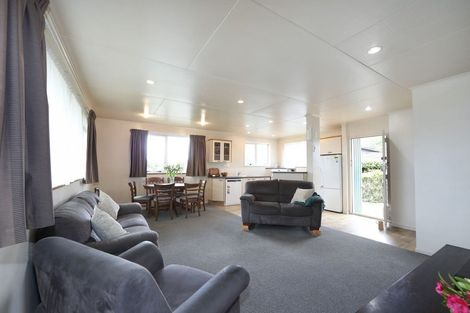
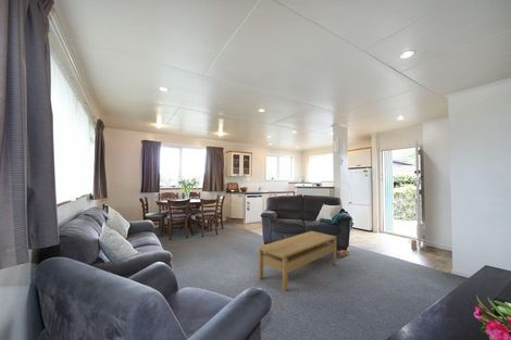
+ coffee table (300, 255)
